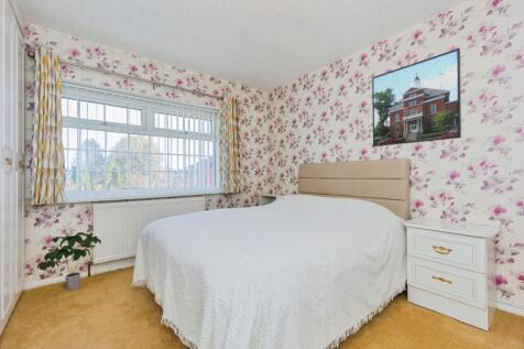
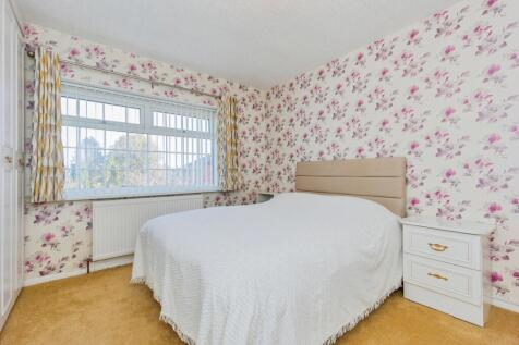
- potted plant (73, 258)
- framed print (411, 103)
